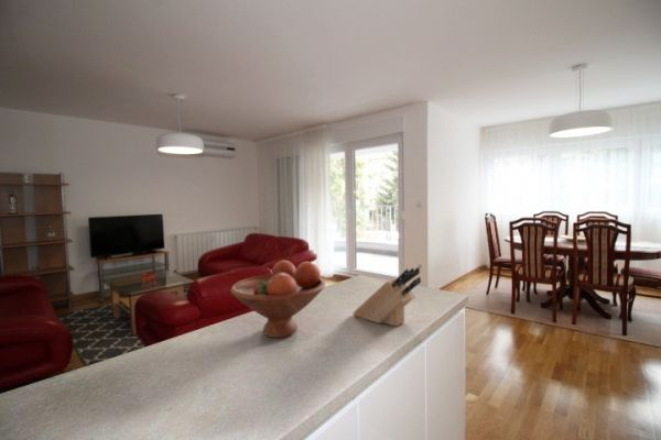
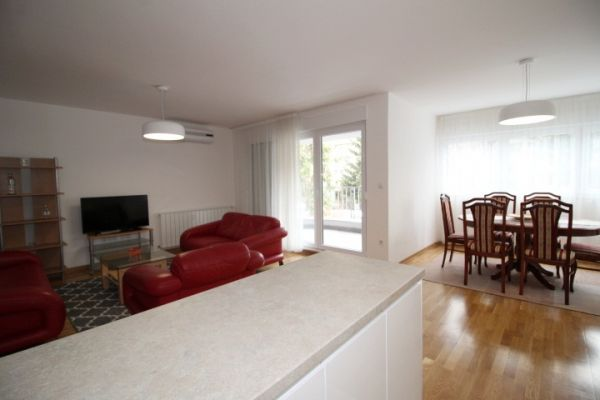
- fruit bowl (279, 298)
- knife block (387, 292)
